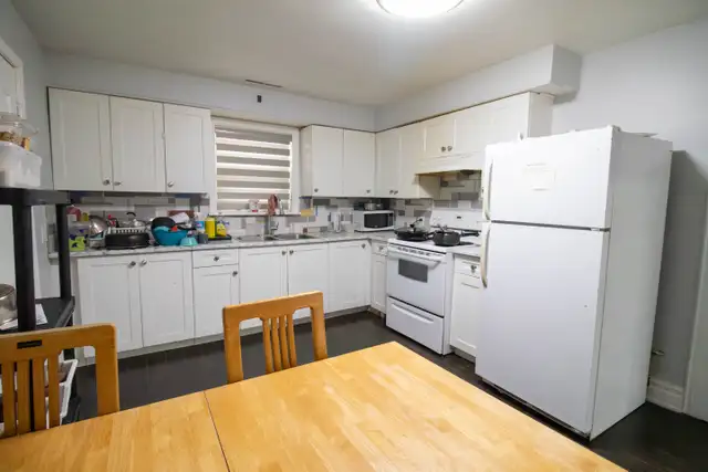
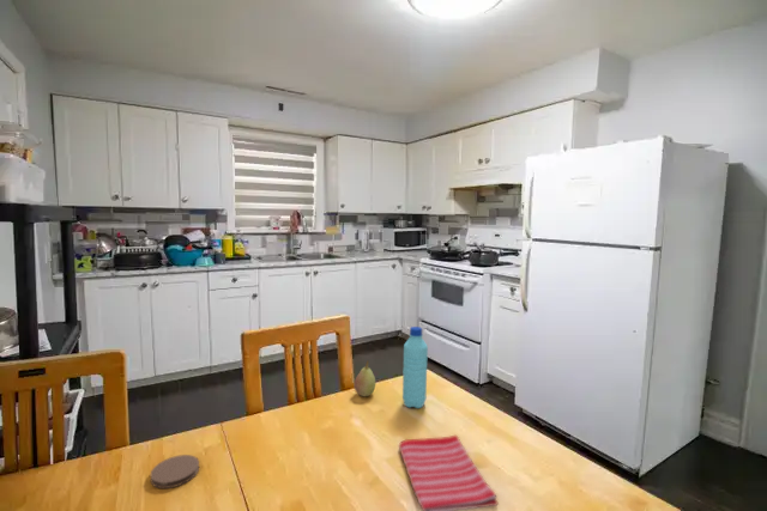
+ water bottle (415, 366)
+ dish towel (442, 468)
+ fruit (364, 377)
+ coaster (175, 470)
